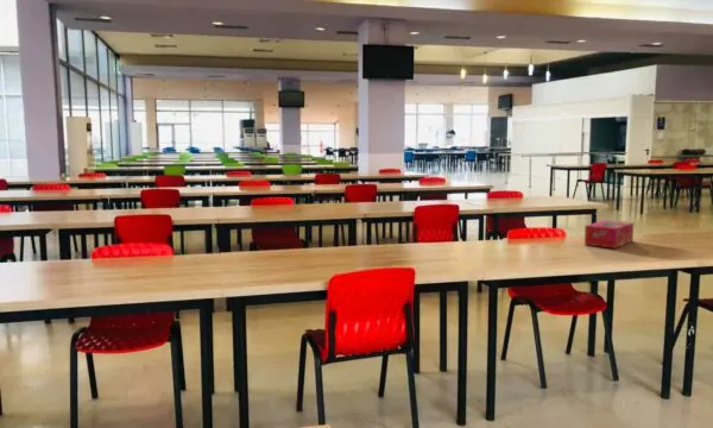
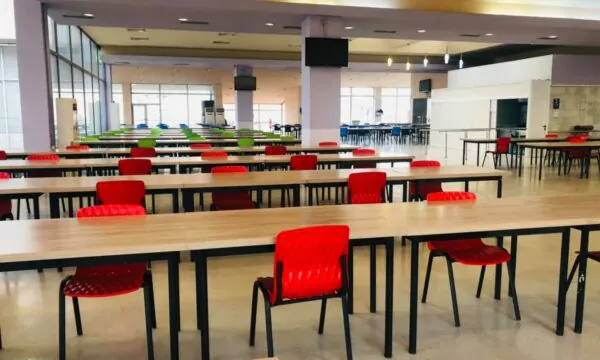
- tissue box (608, 233)
